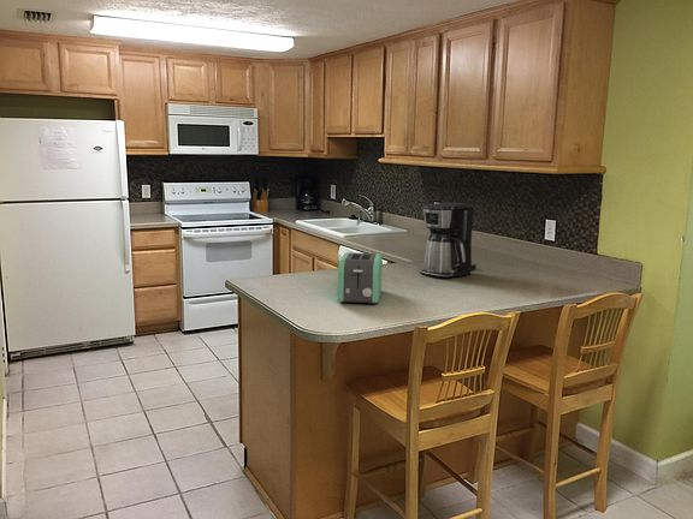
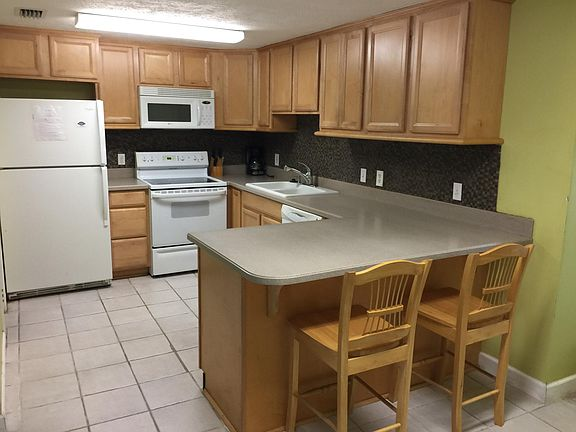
- coffee maker (455, 239)
- toaster (360, 276)
